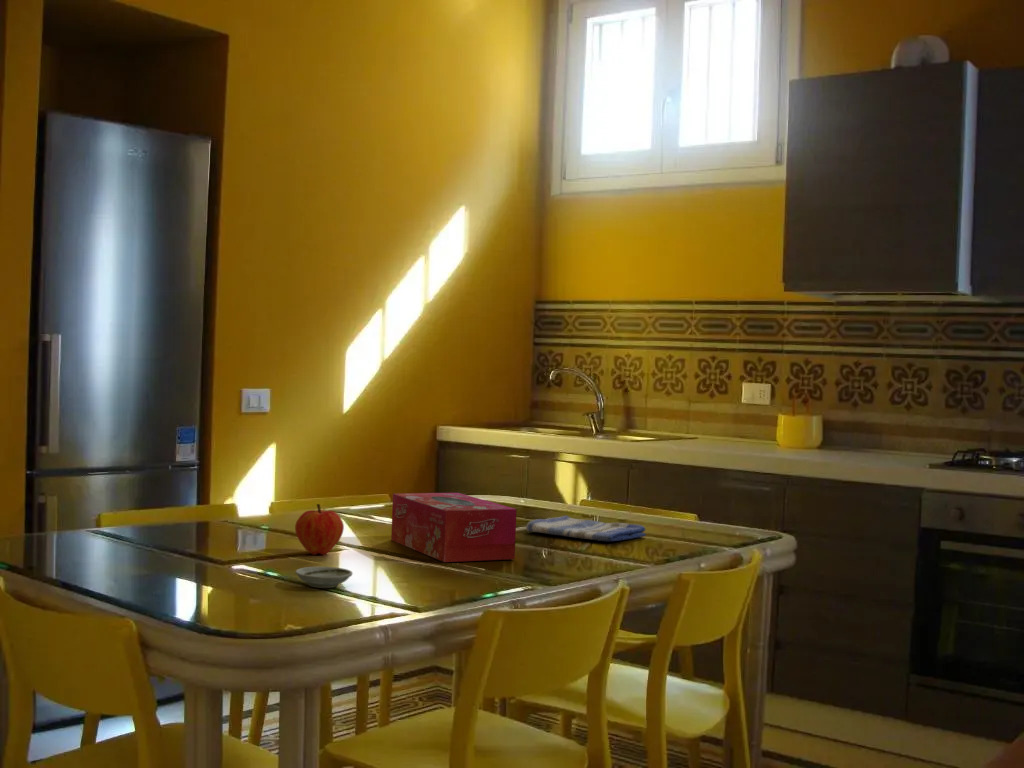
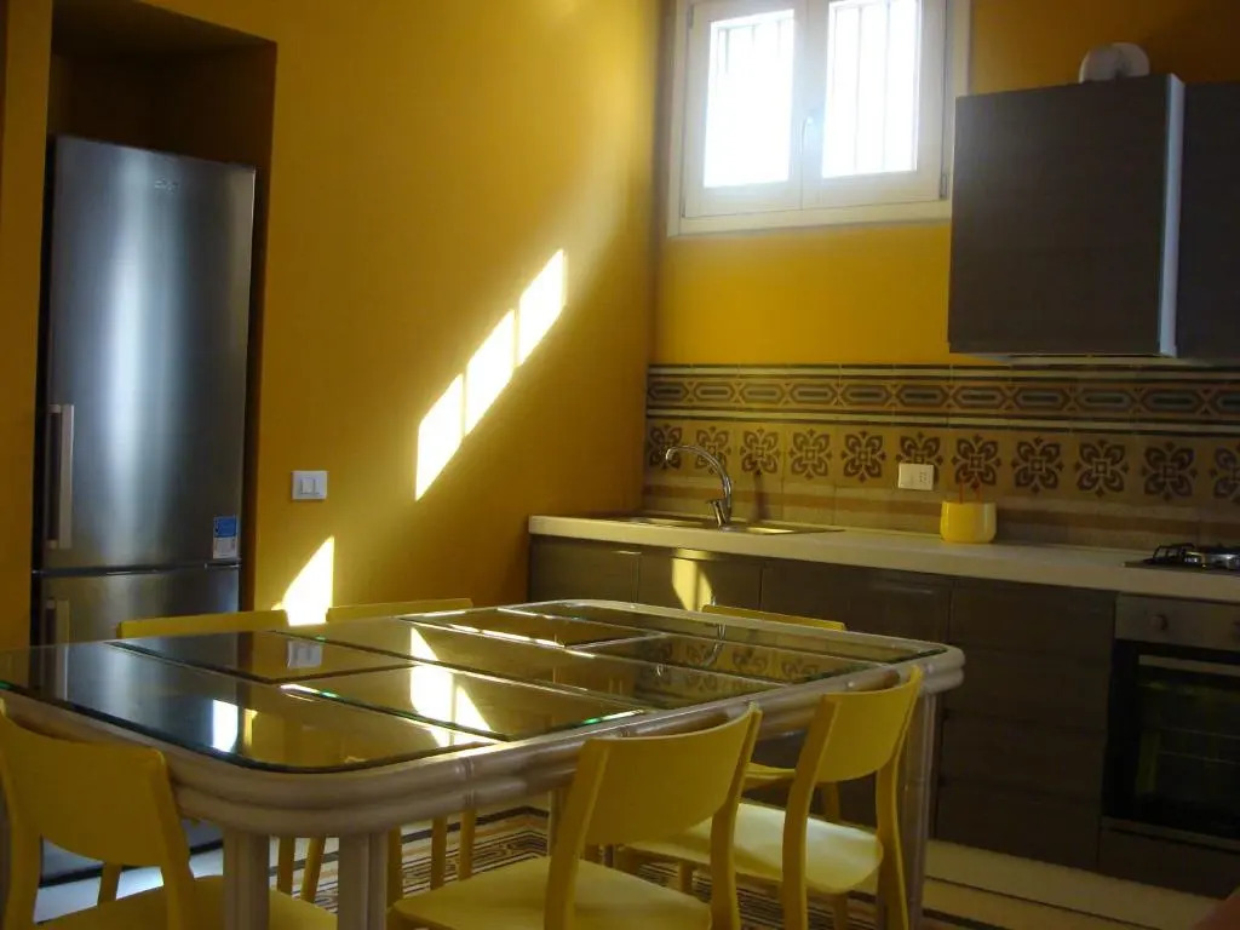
- fruit (319, 528)
- tissue box (451, 525)
- saucer (323, 578)
- dish towel (585, 528)
